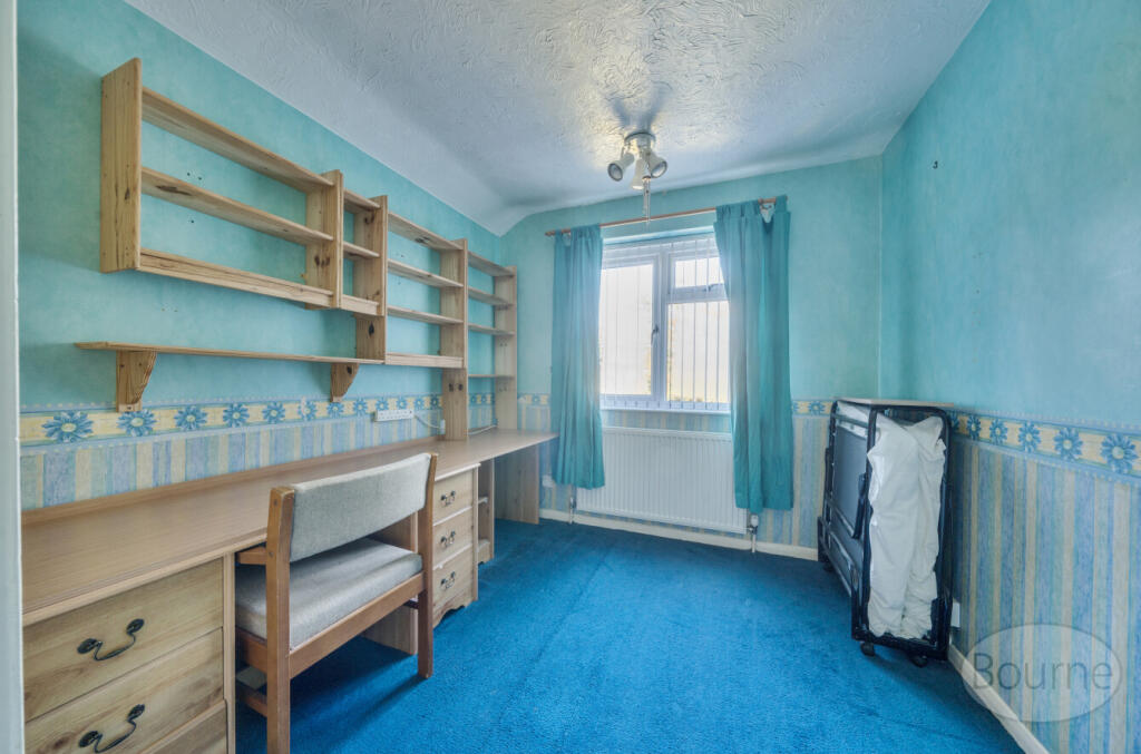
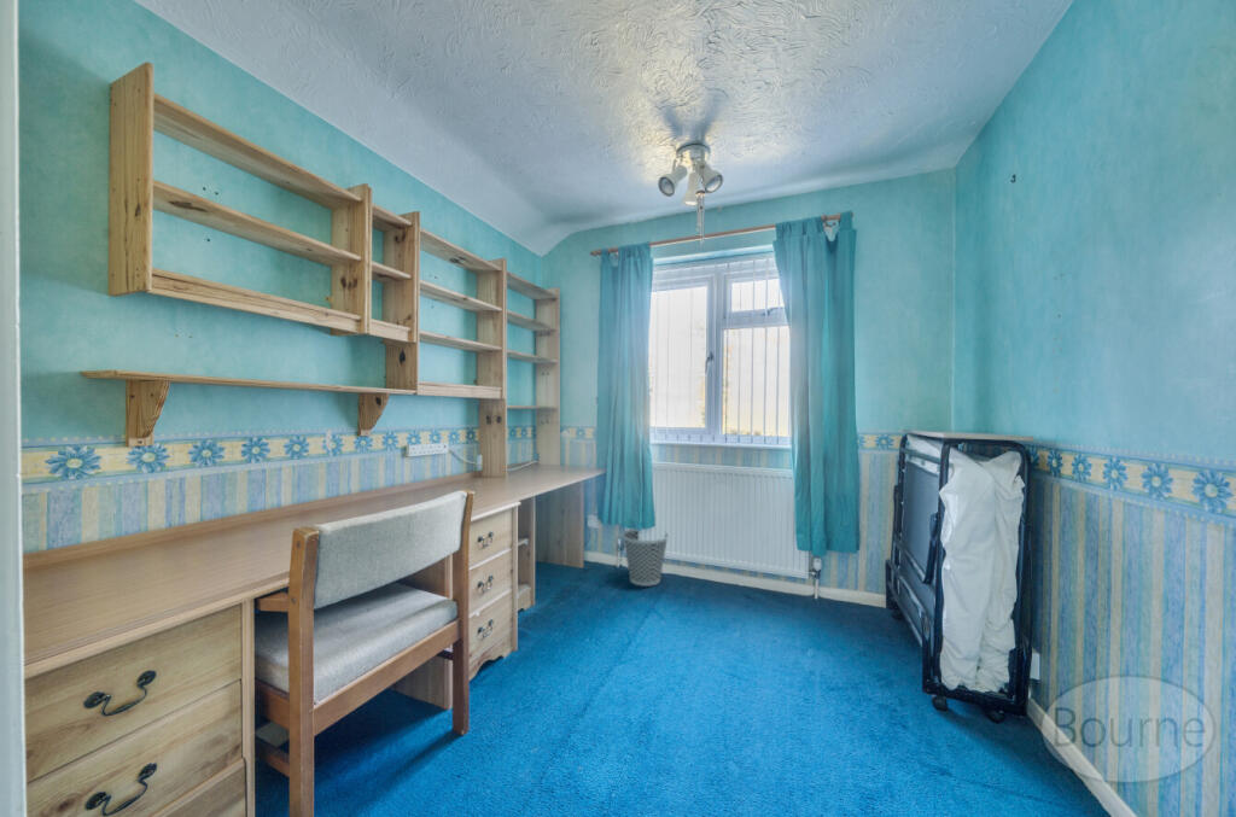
+ wastebasket (645, 556)
